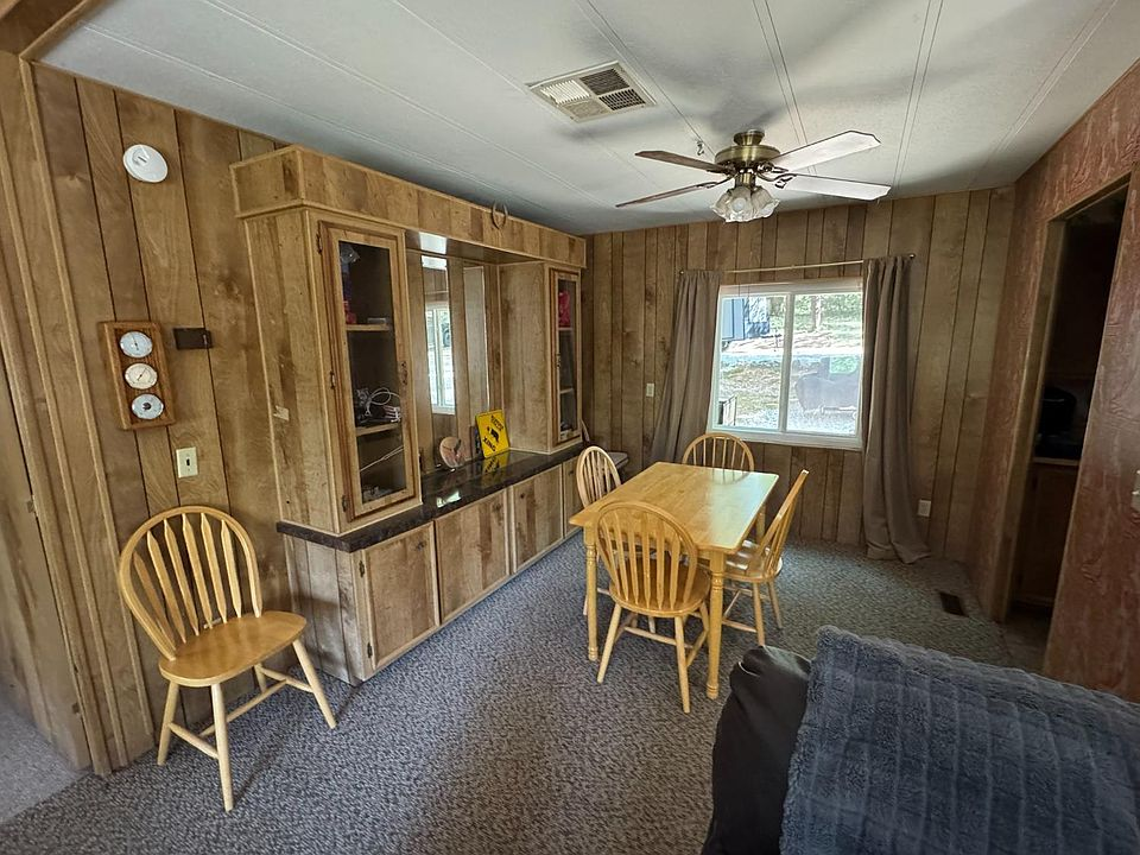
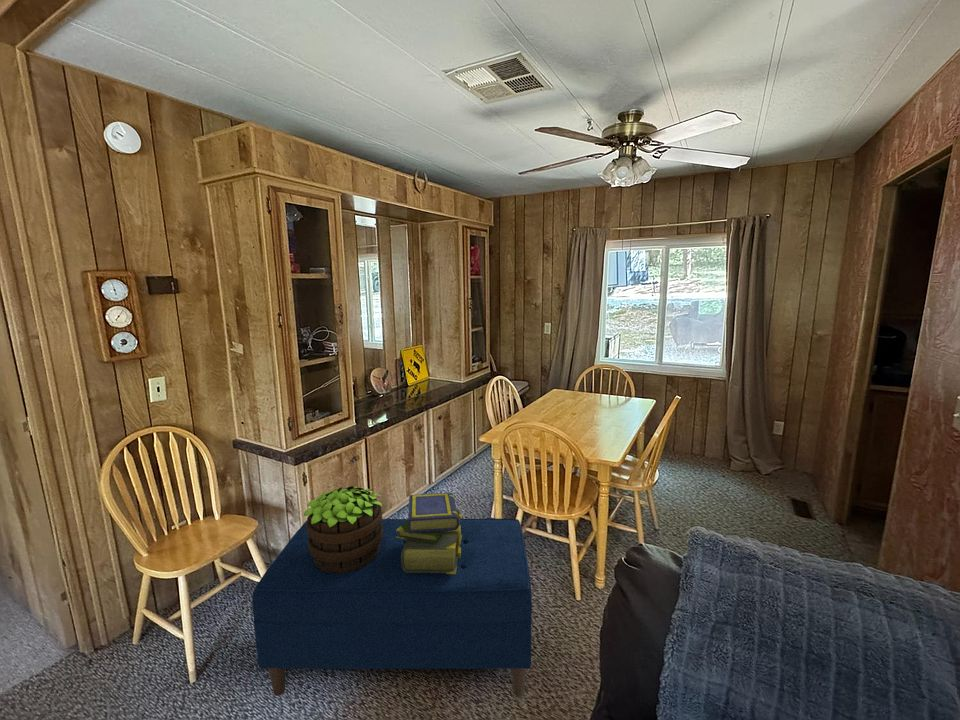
+ potted plant (345, 522)
+ bench (405, 600)
+ stack of books (431, 527)
